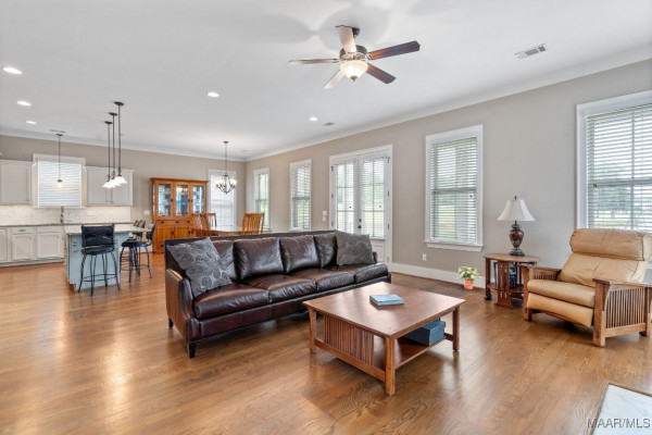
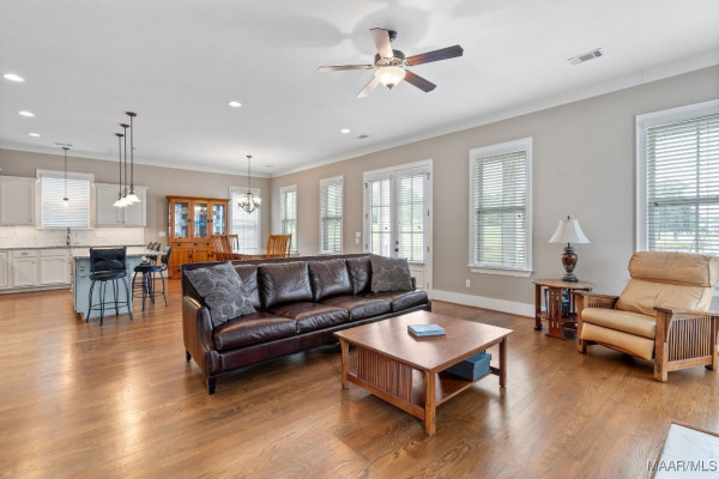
- potted plant (468, 276)
